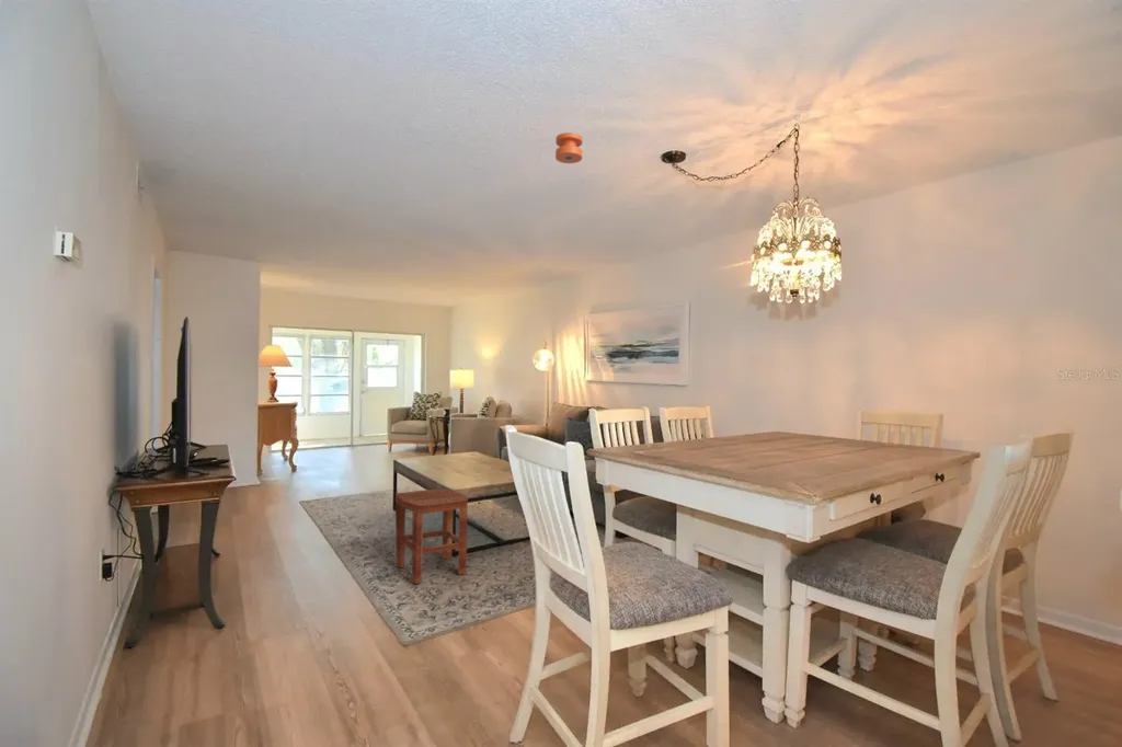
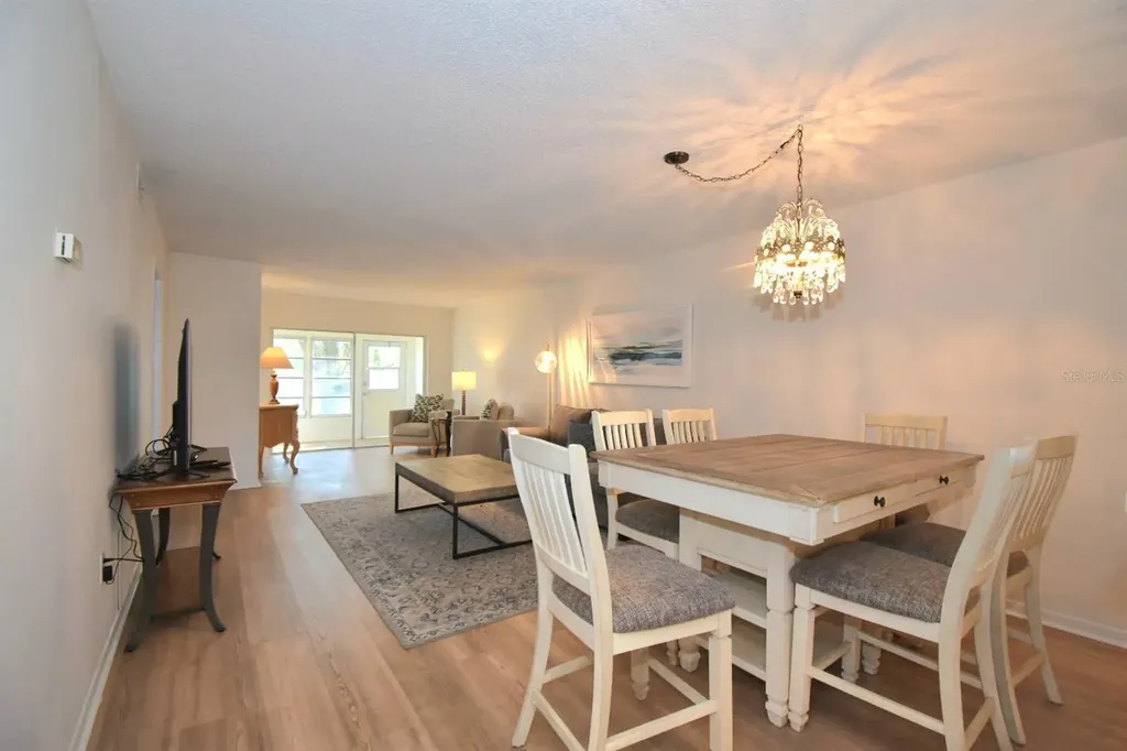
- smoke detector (569, 148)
- stool (432, 531)
